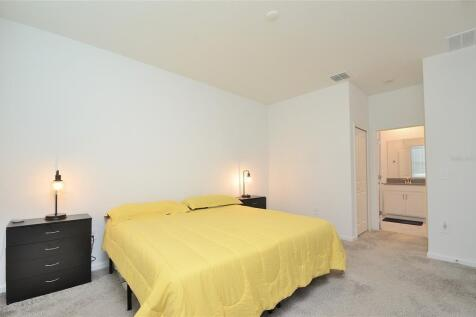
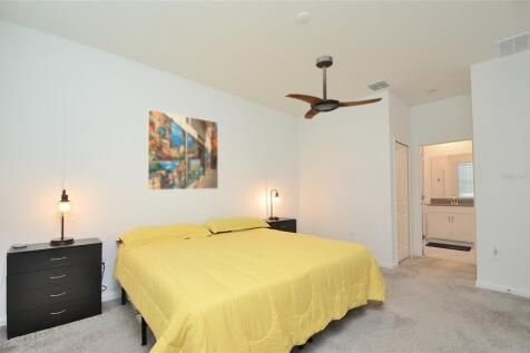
+ ceiling fan (325, 84)
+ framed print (186, 153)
